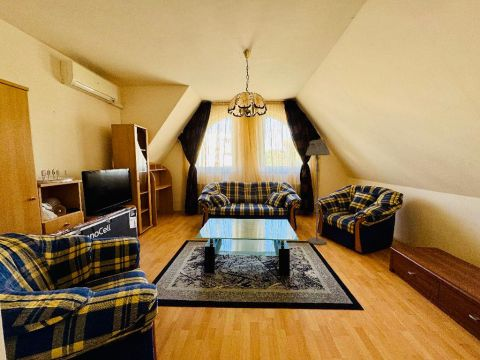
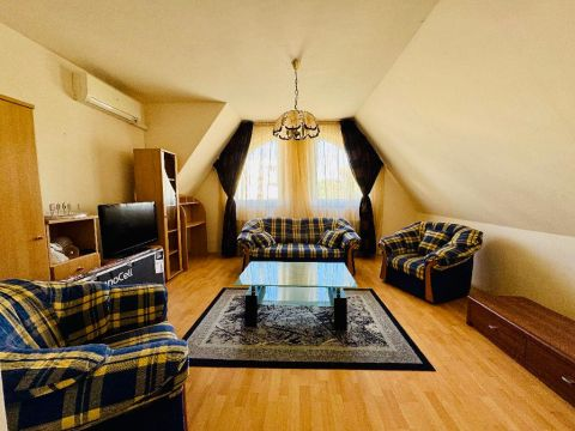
- floor lamp (317, 191)
